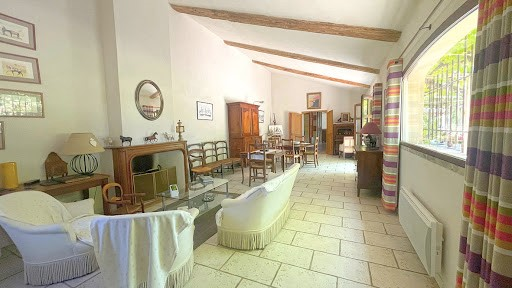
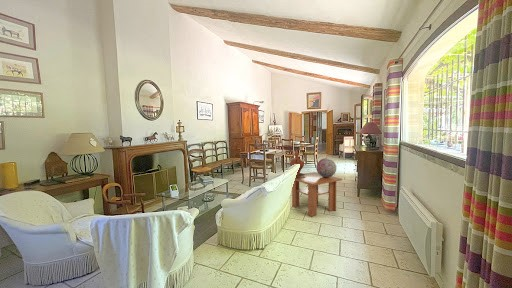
+ coffee table (313, 192)
+ decorative globe (326, 167)
+ lidded ewer (296, 162)
